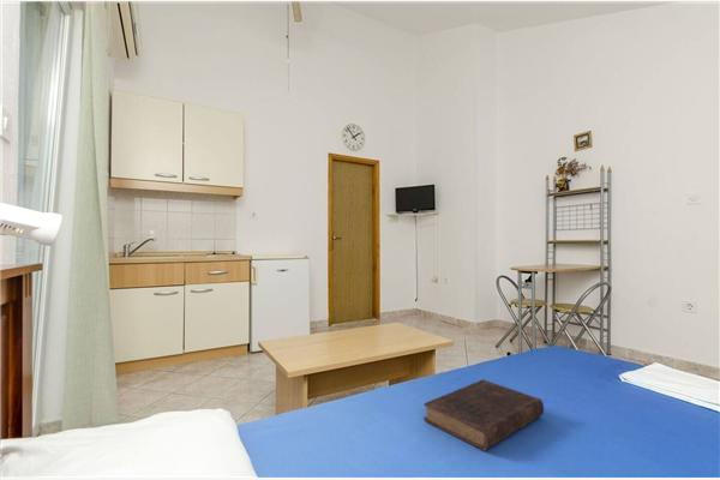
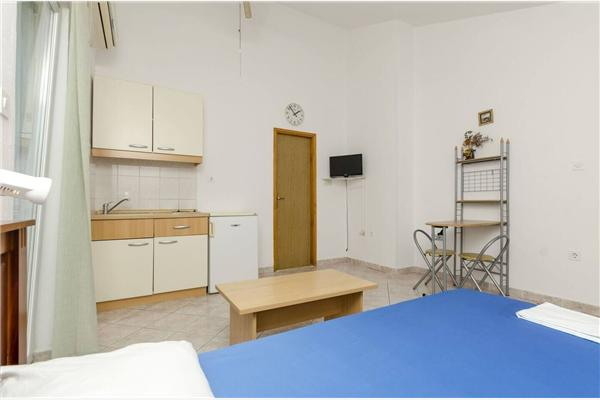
- book (484, 409)
